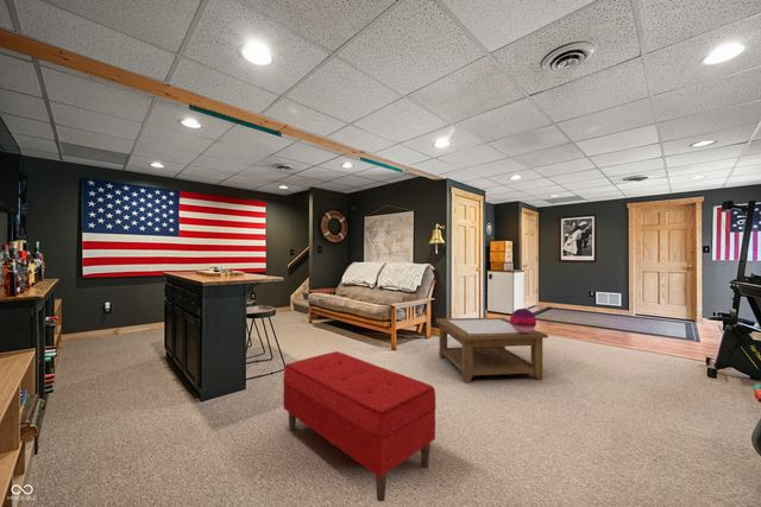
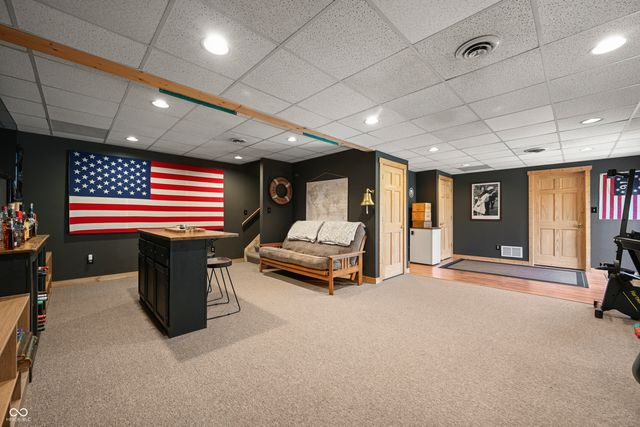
- bench (352, 410)
- decorative sphere (522, 321)
- coffee table (485, 346)
